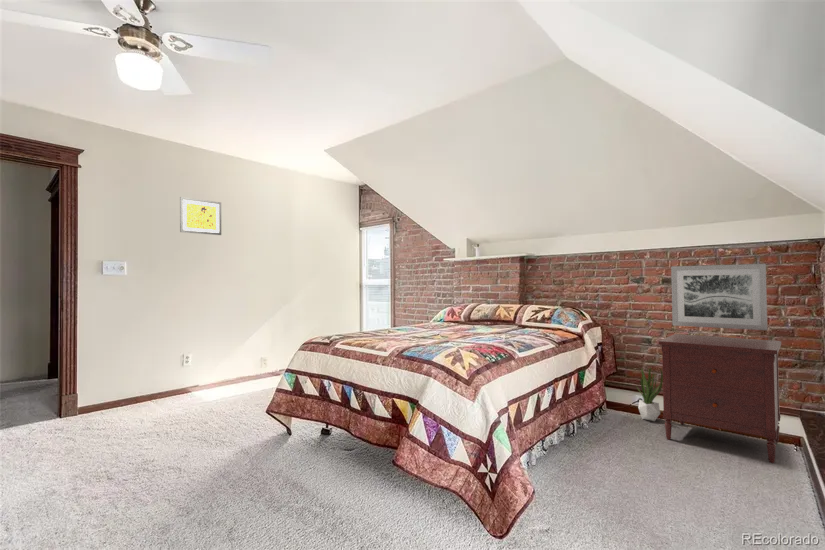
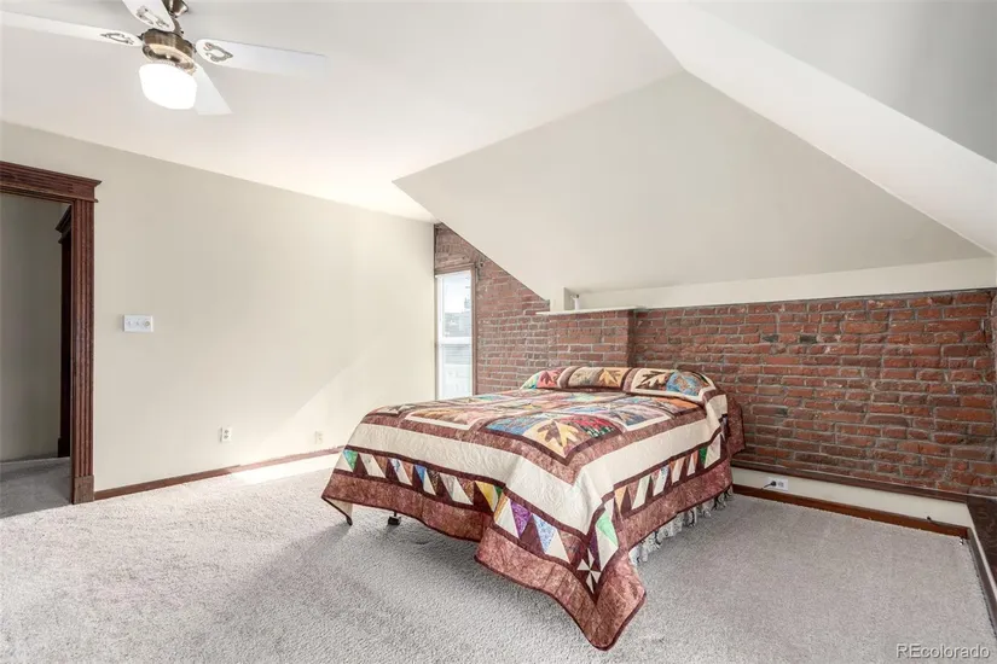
- potted plant (650, 393)
- wall art (201, 216)
- wall art (716, 296)
- dresser (720, 390)
